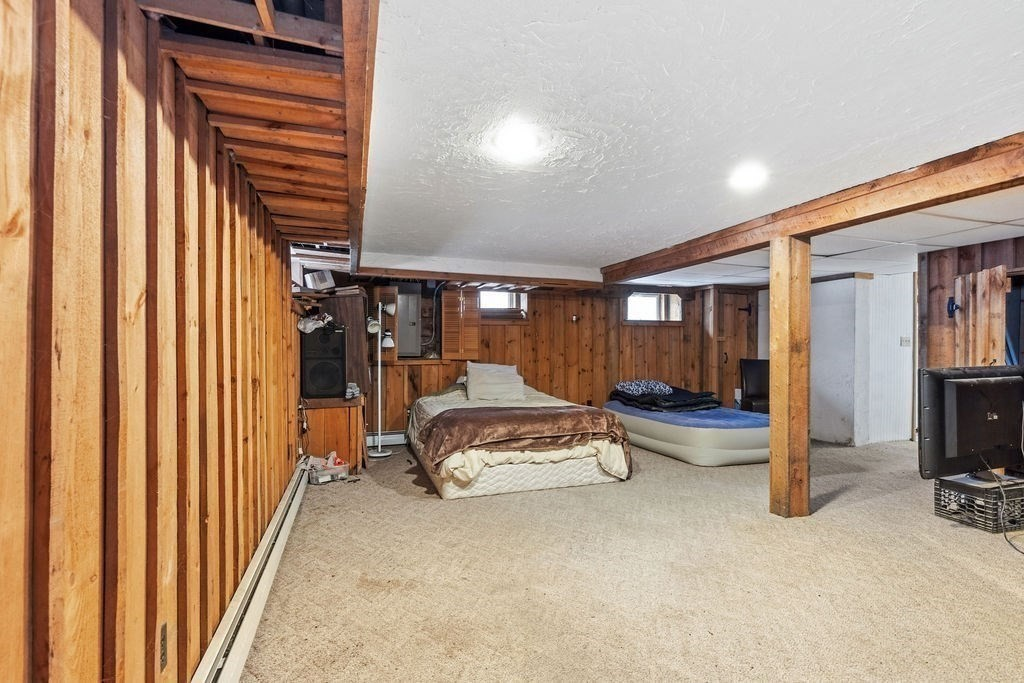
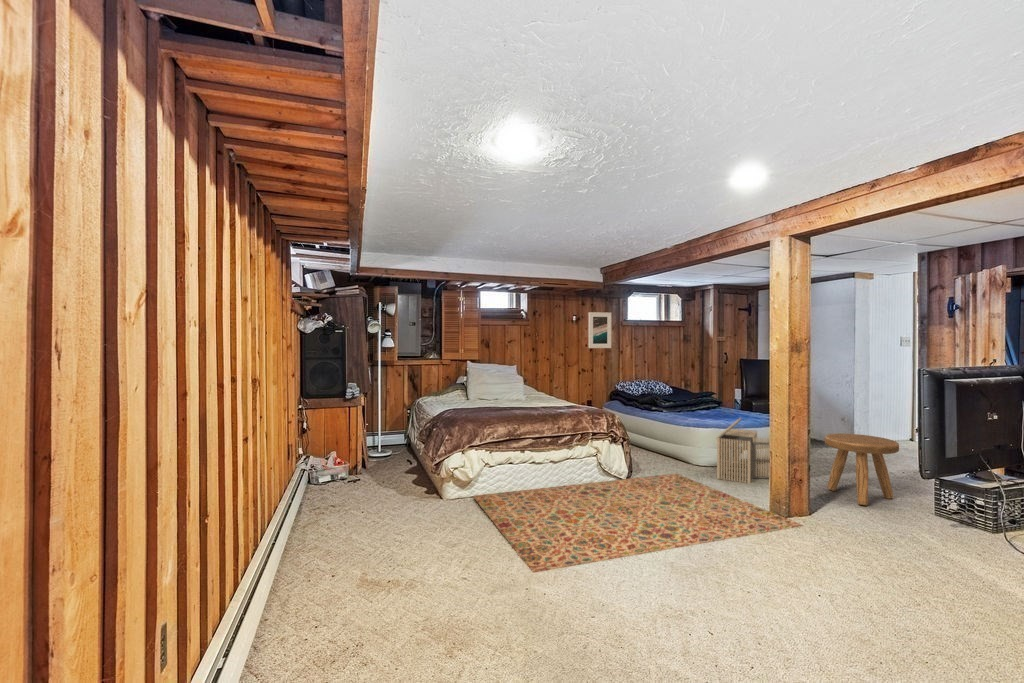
+ rug (624, 509)
+ stool (860, 468)
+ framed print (600, 330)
+ storage bin (737, 444)
